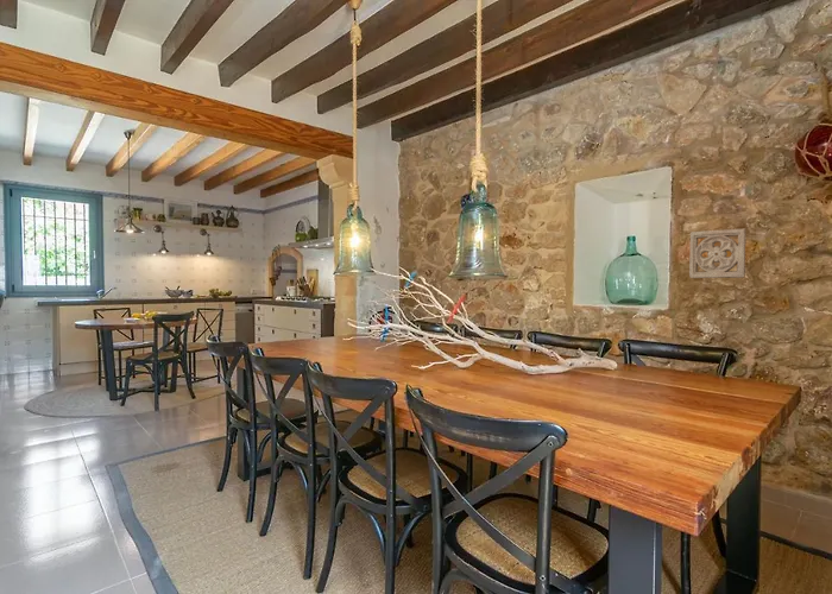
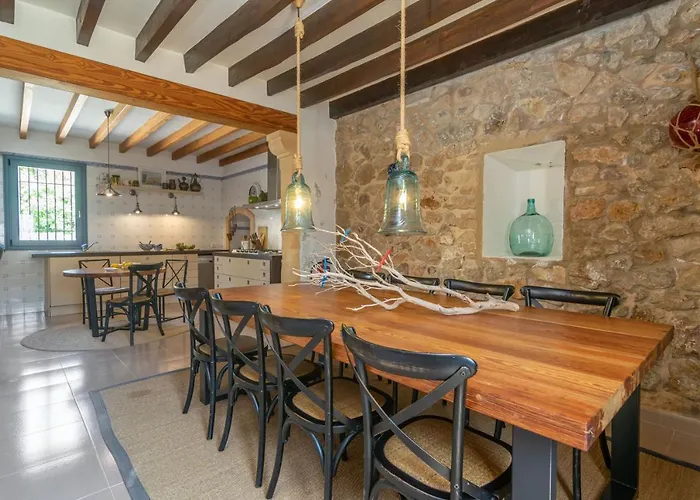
- wall ornament (717, 254)
